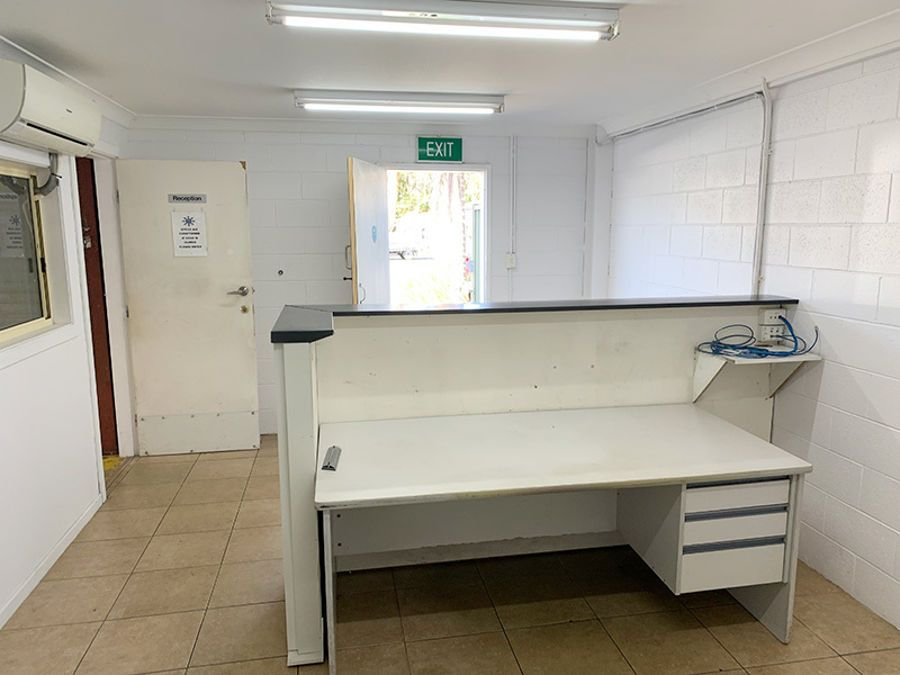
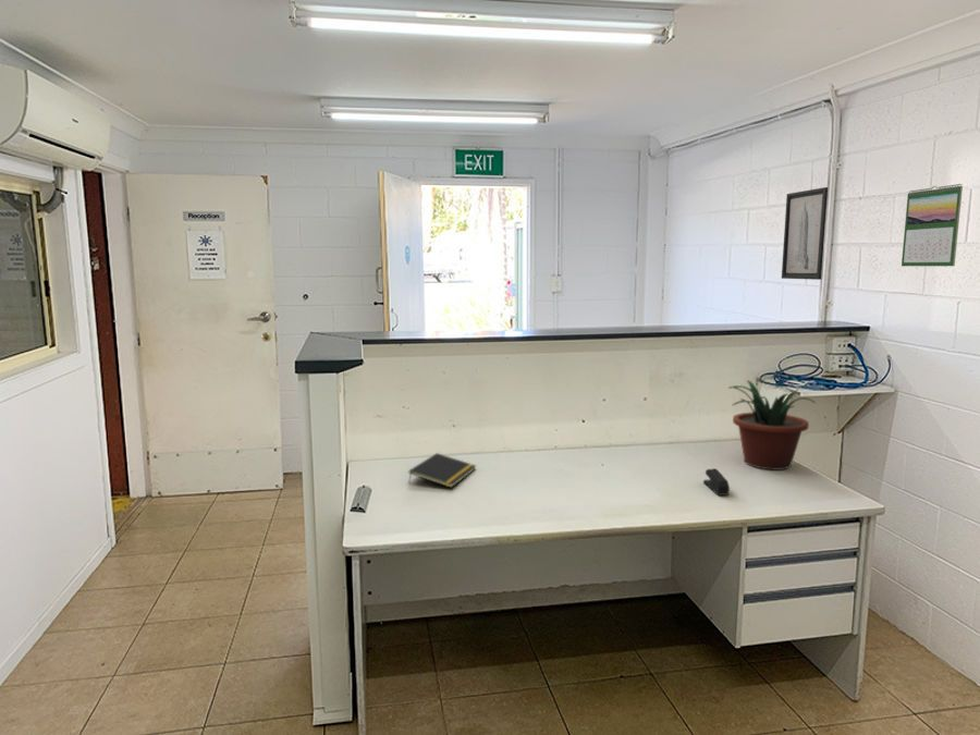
+ potted plant (764, 426)
+ wall art (803, 235)
+ stapler (715, 480)
+ calendar (930, 225)
+ notepad (443, 469)
